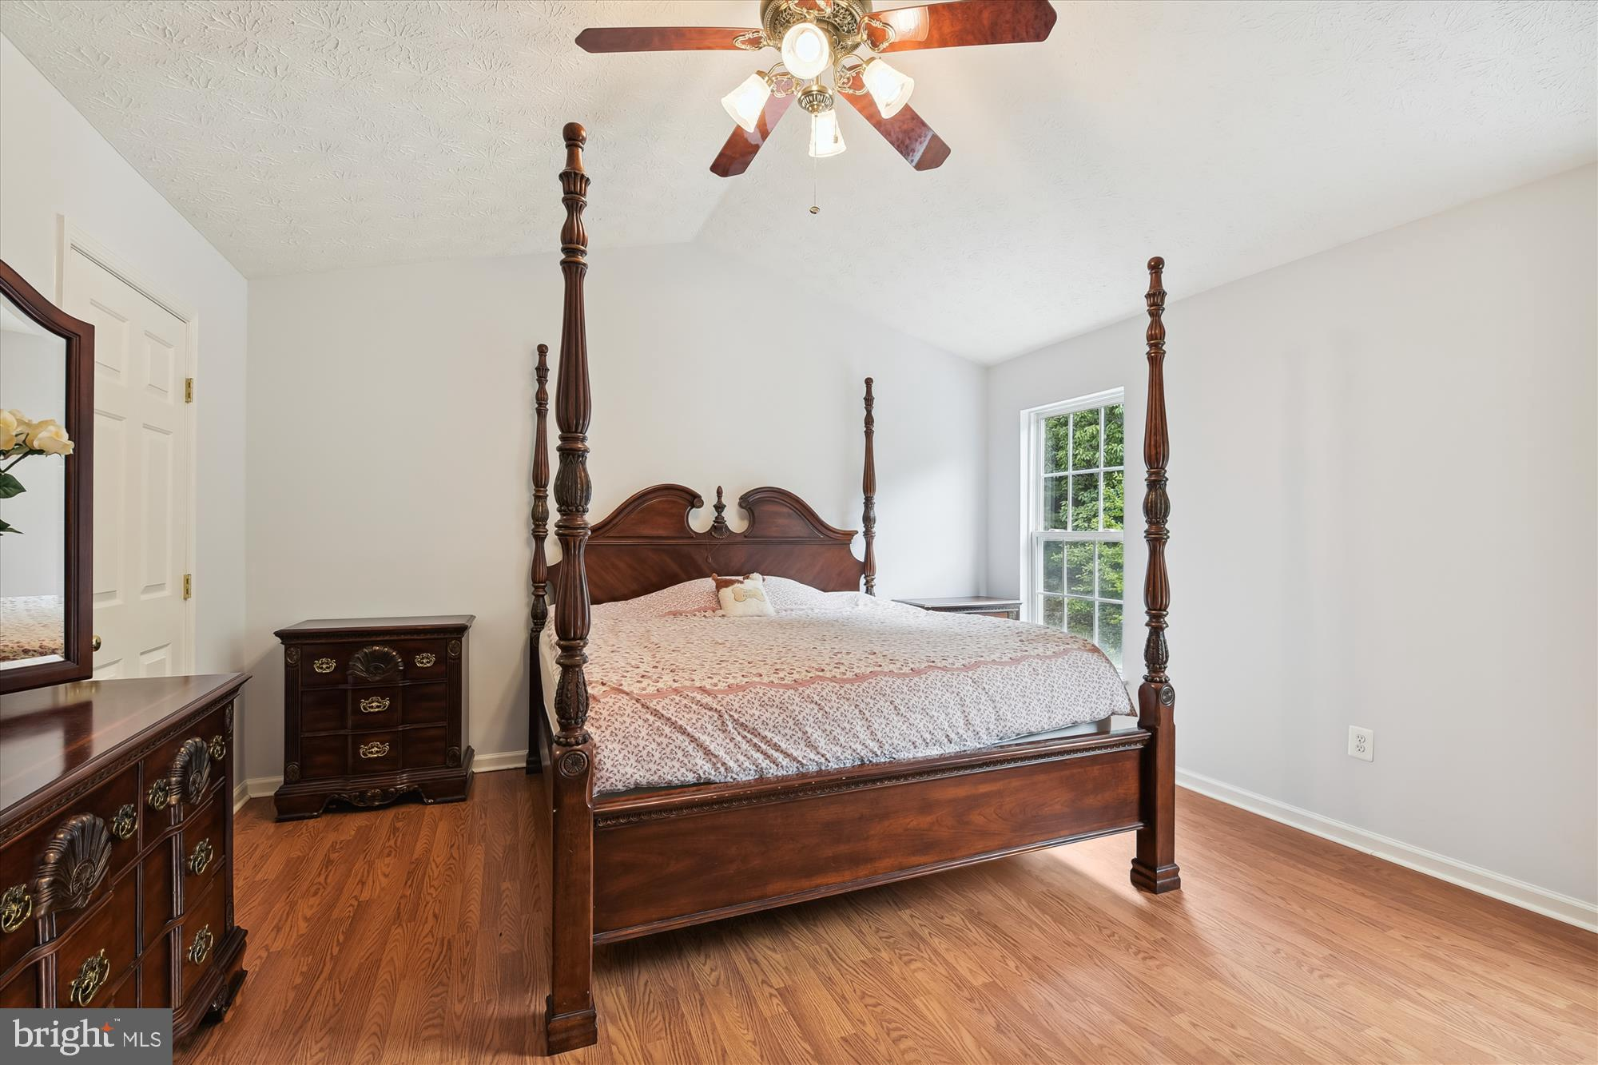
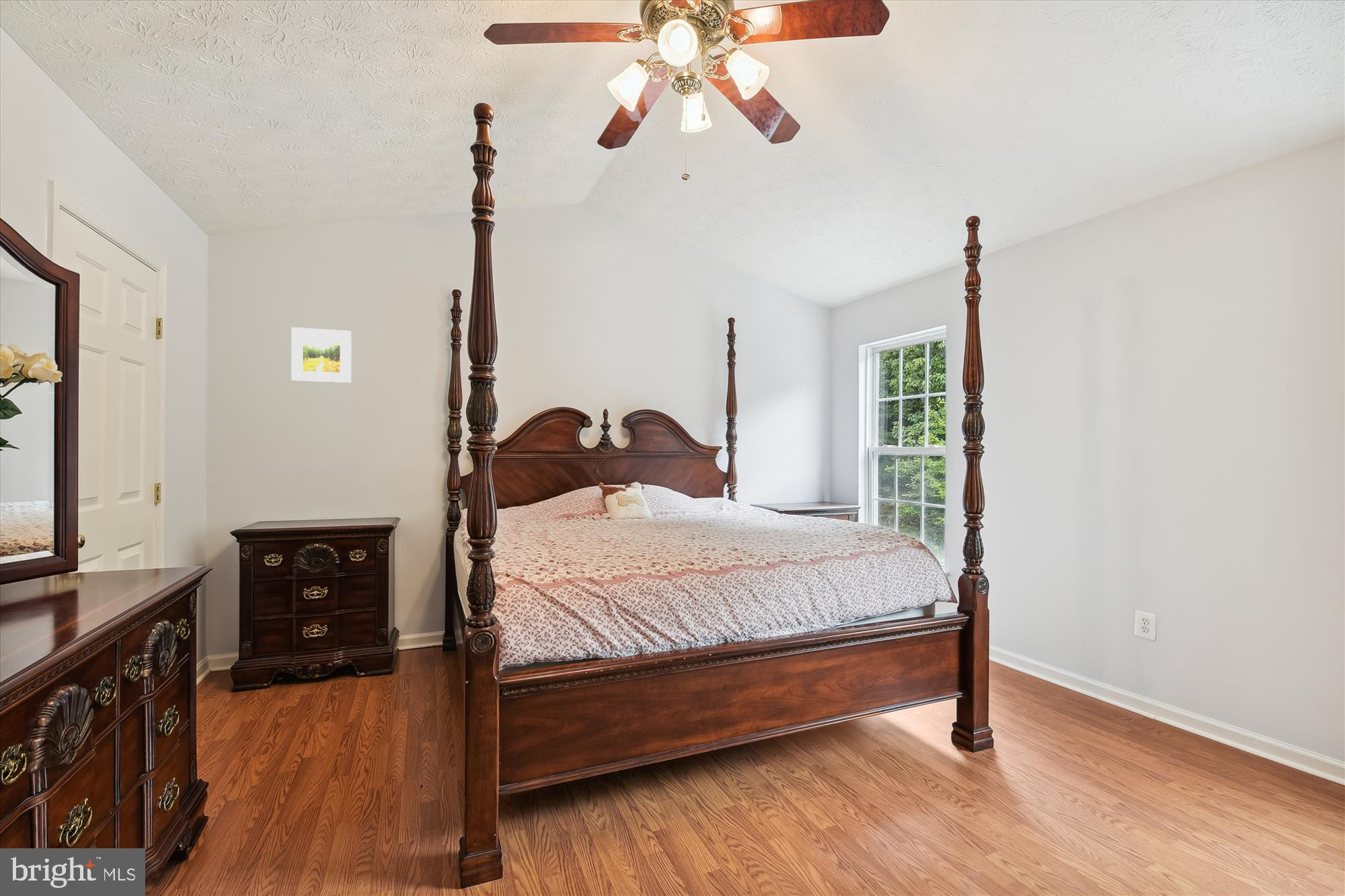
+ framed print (321, 355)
